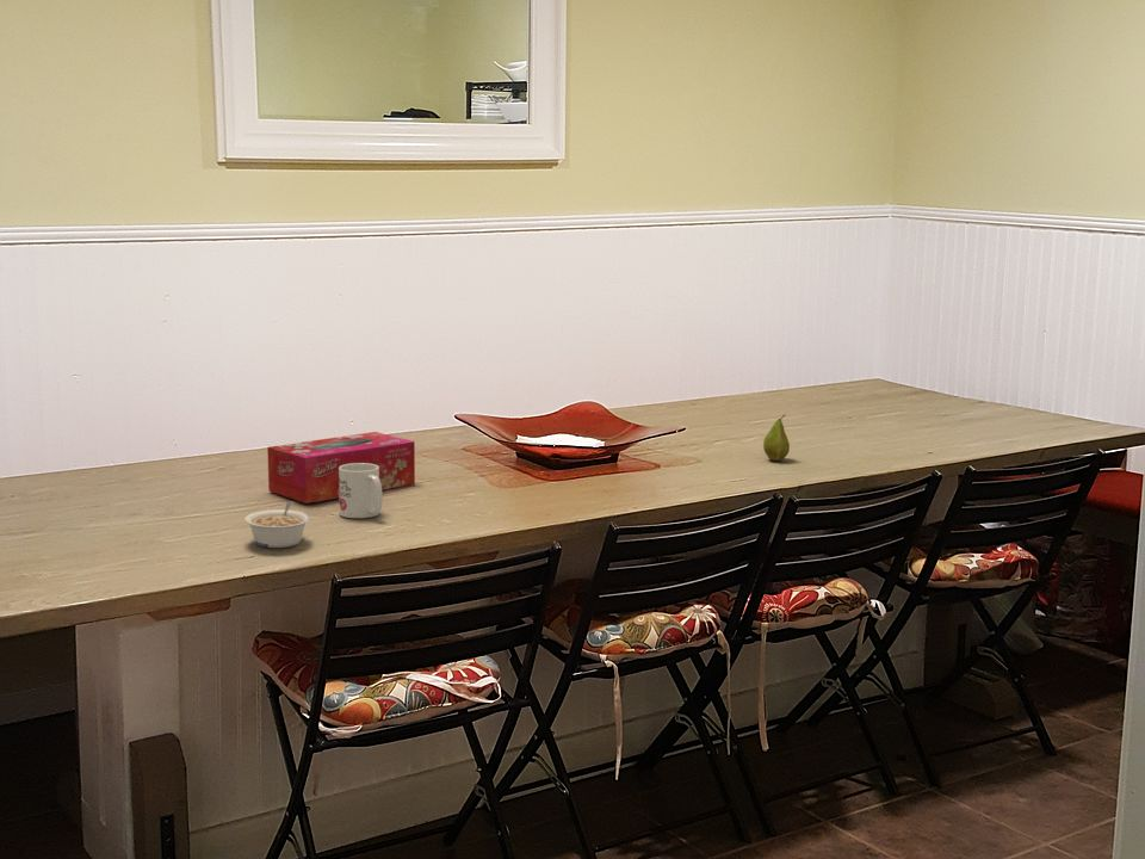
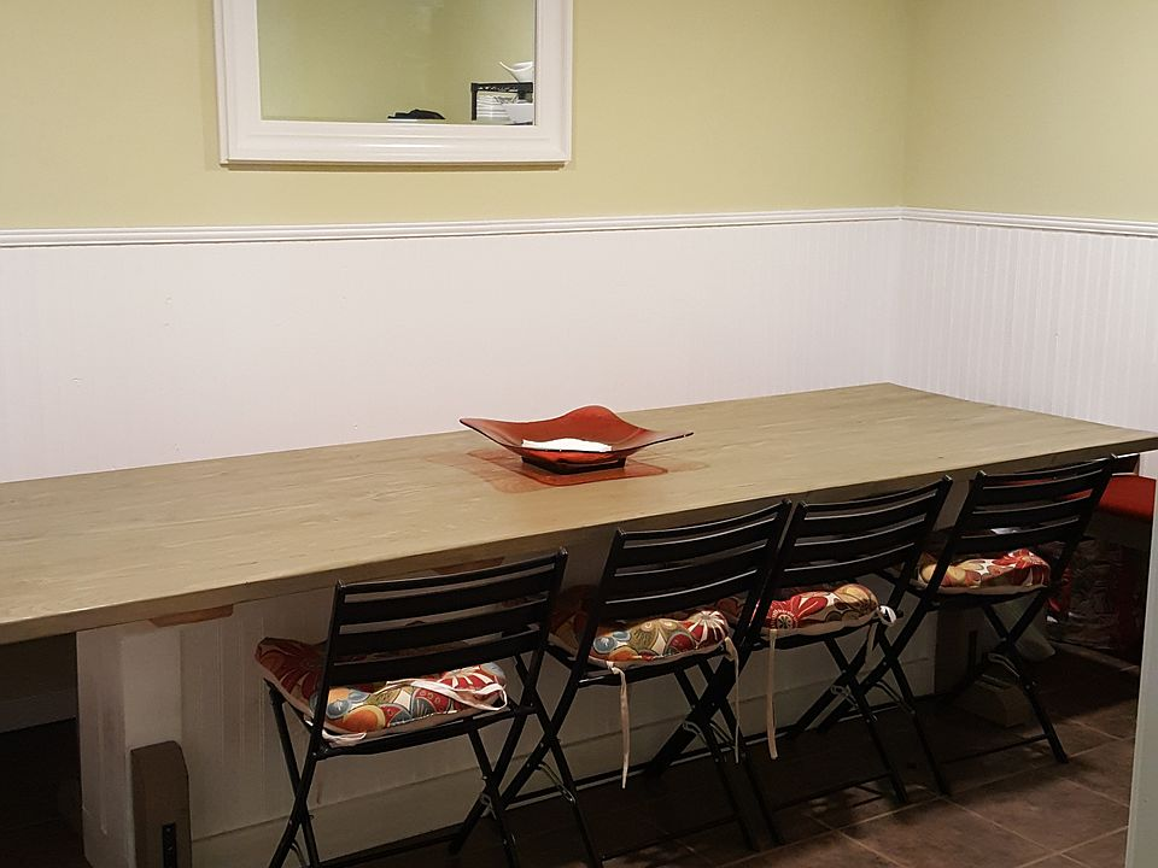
- tissue box (342, 464)
- fruit (776, 435)
- mug (364, 492)
- legume (277, 526)
